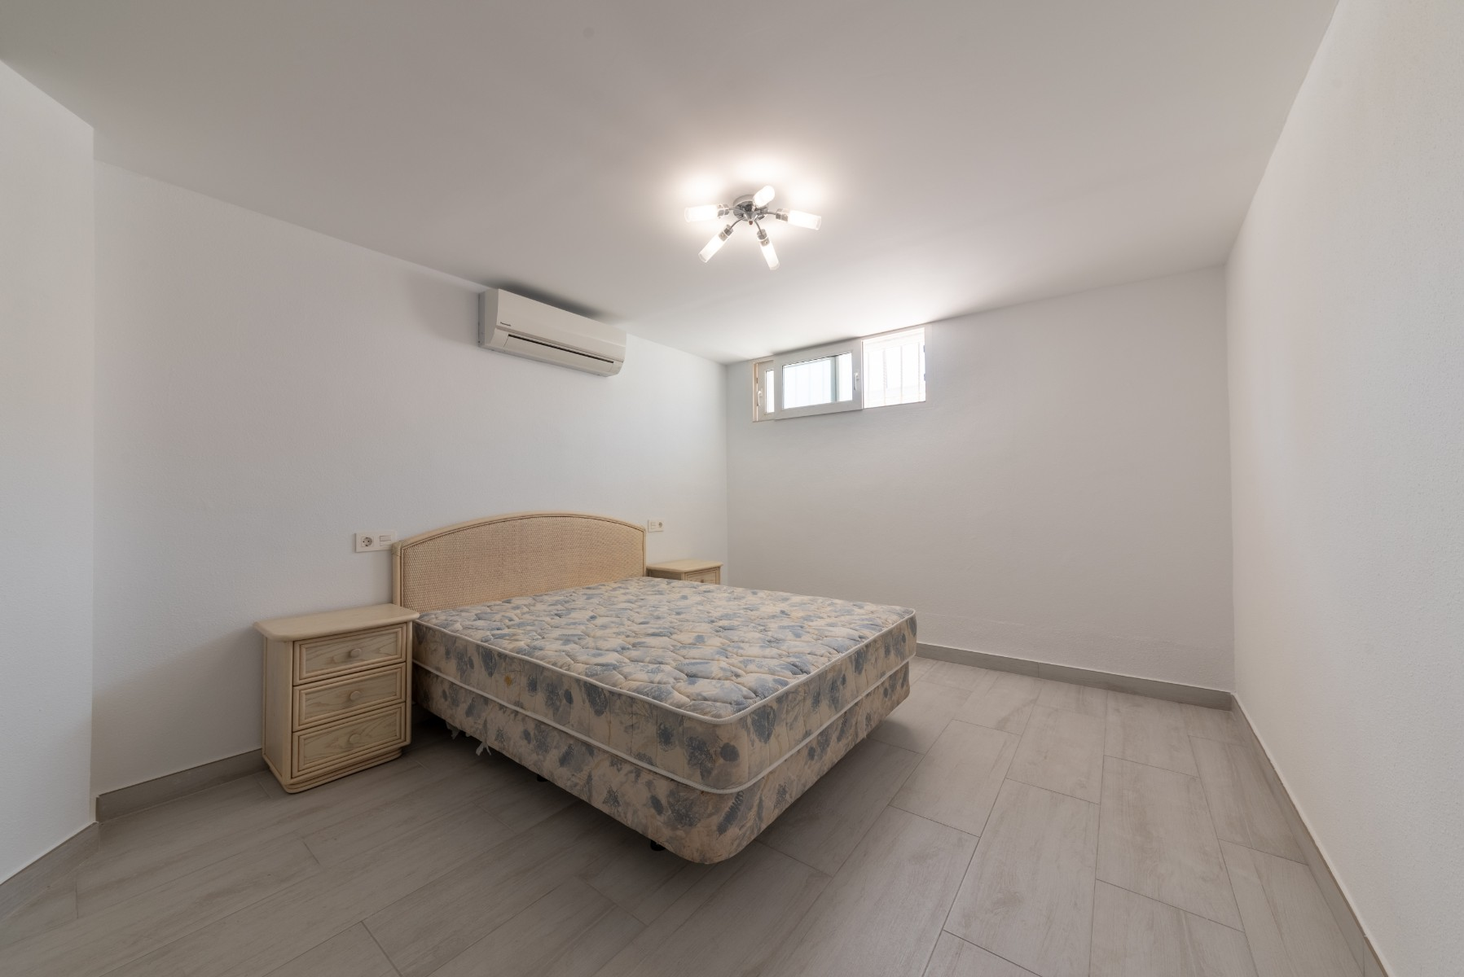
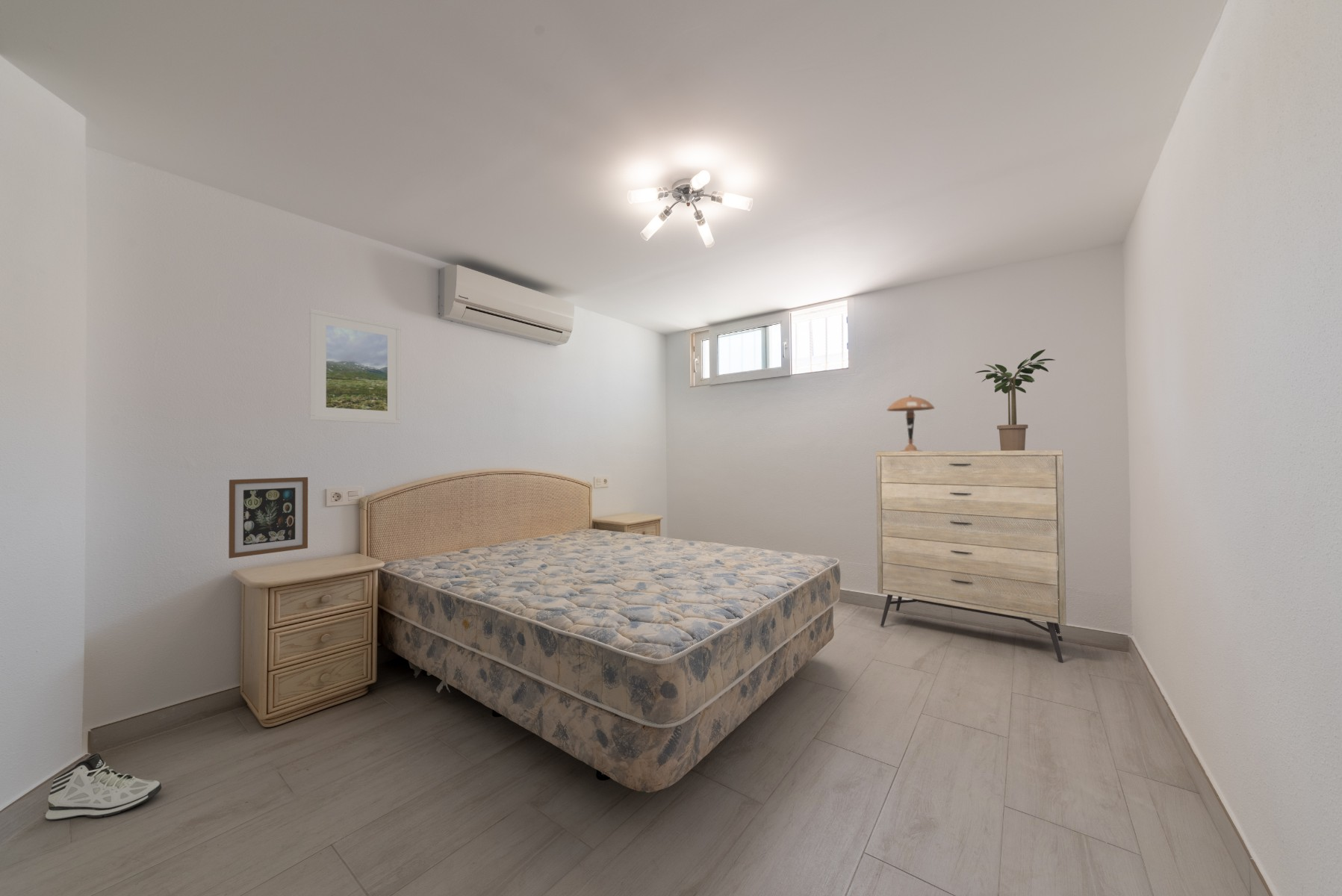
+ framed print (358, 370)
+ table lamp (910, 423)
+ potted plant (1014, 402)
+ dresser (966, 541)
+ wall art (270, 515)
+ sneaker (104, 782)
